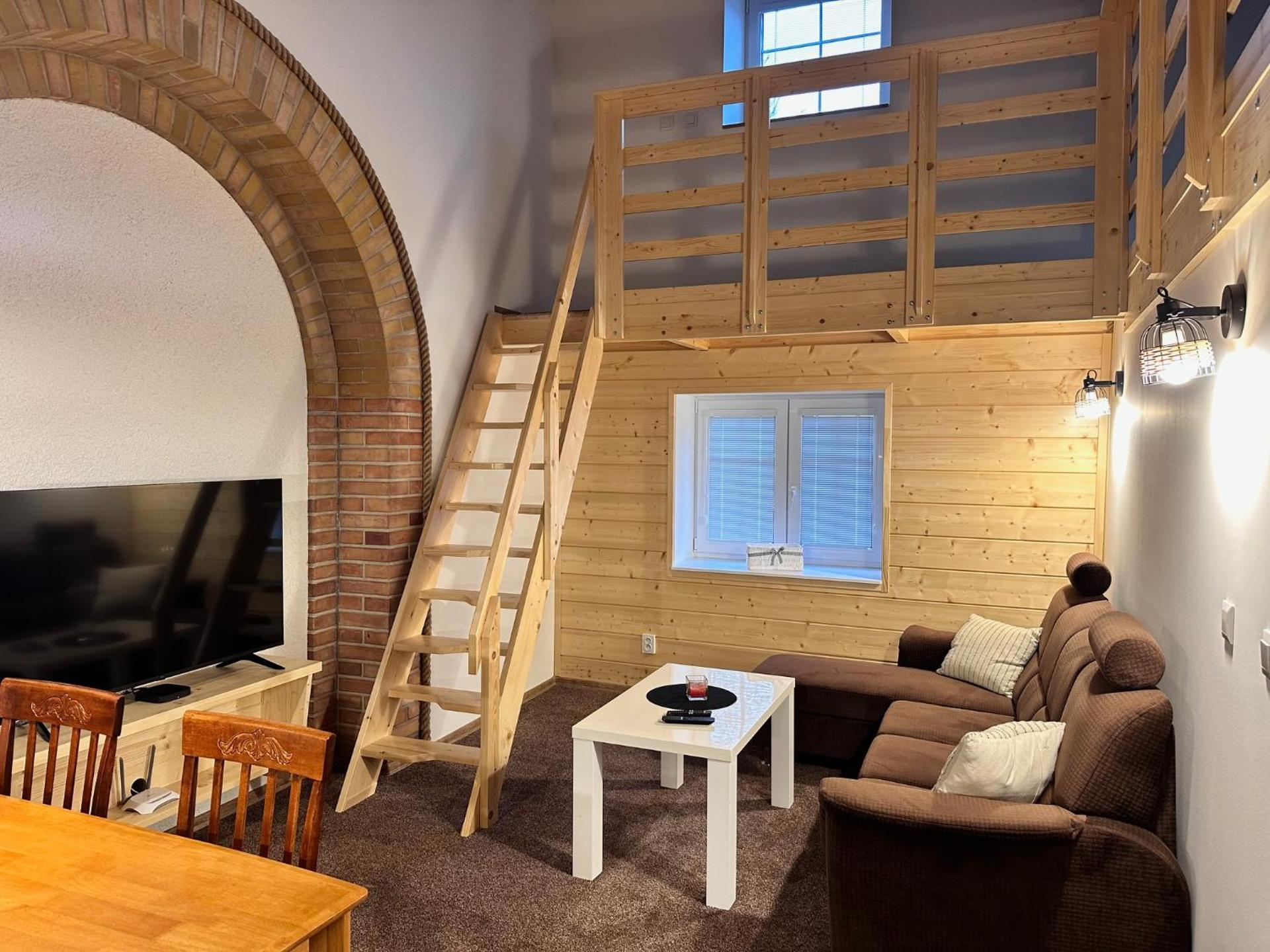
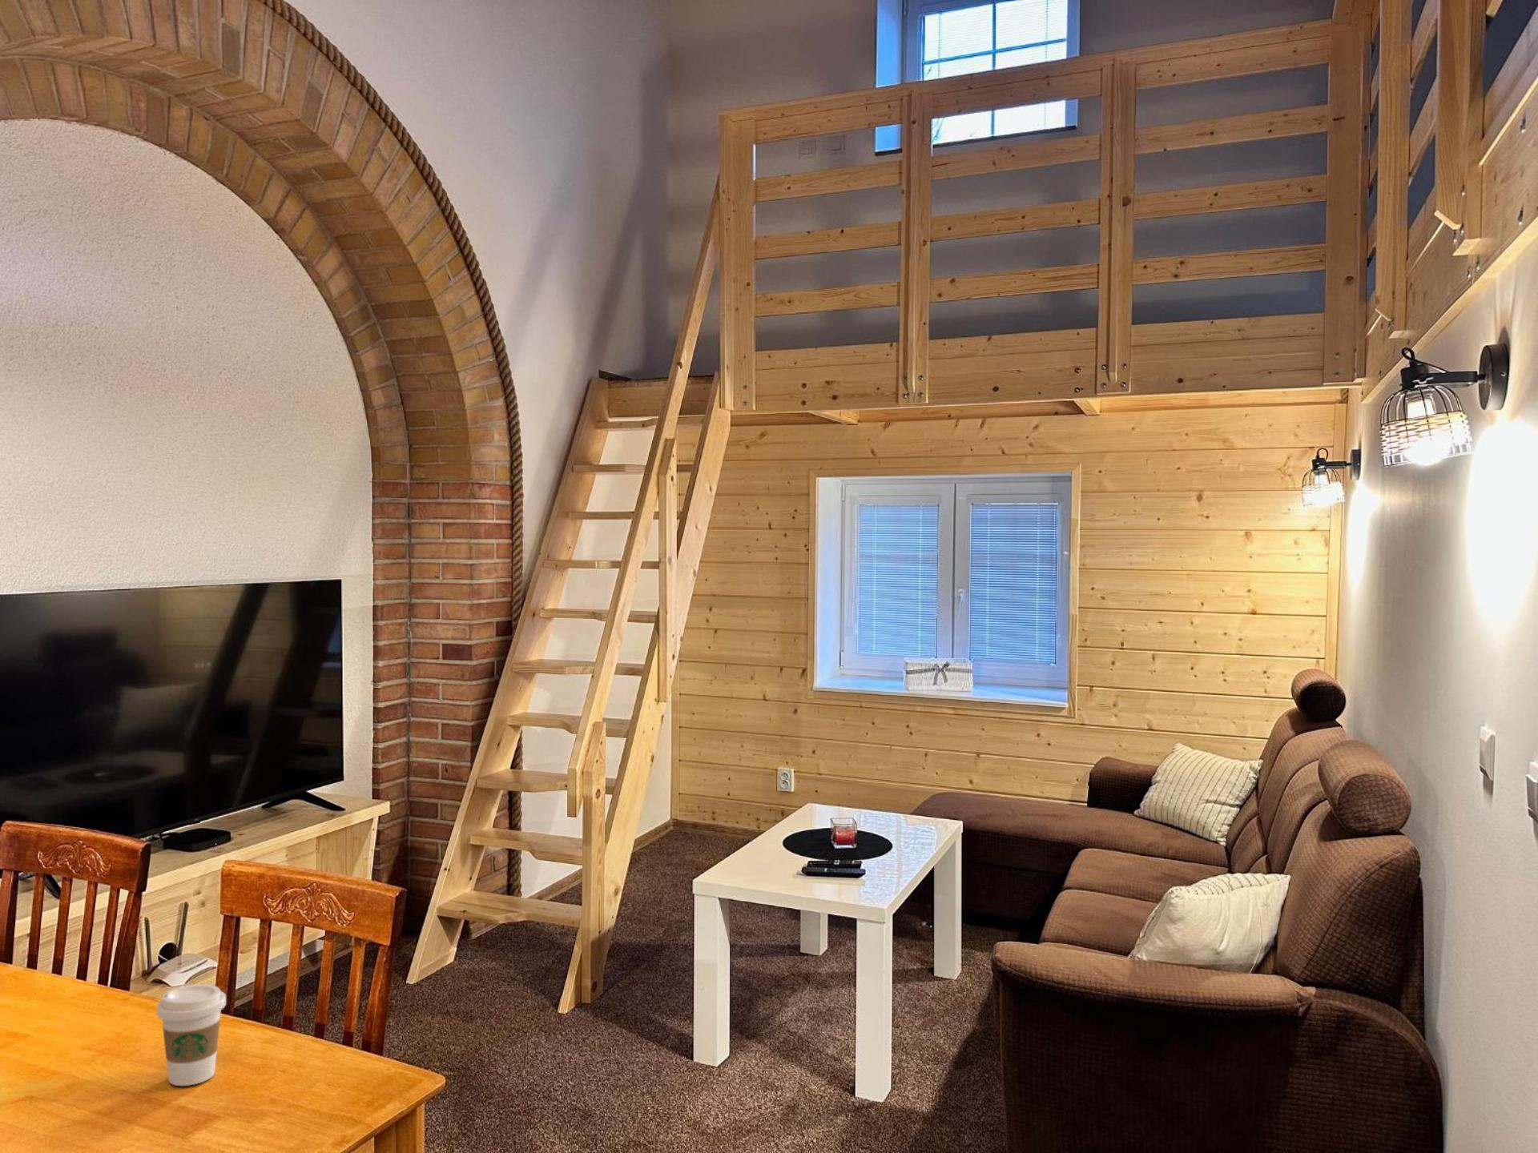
+ coffee cup (191, 1034)
